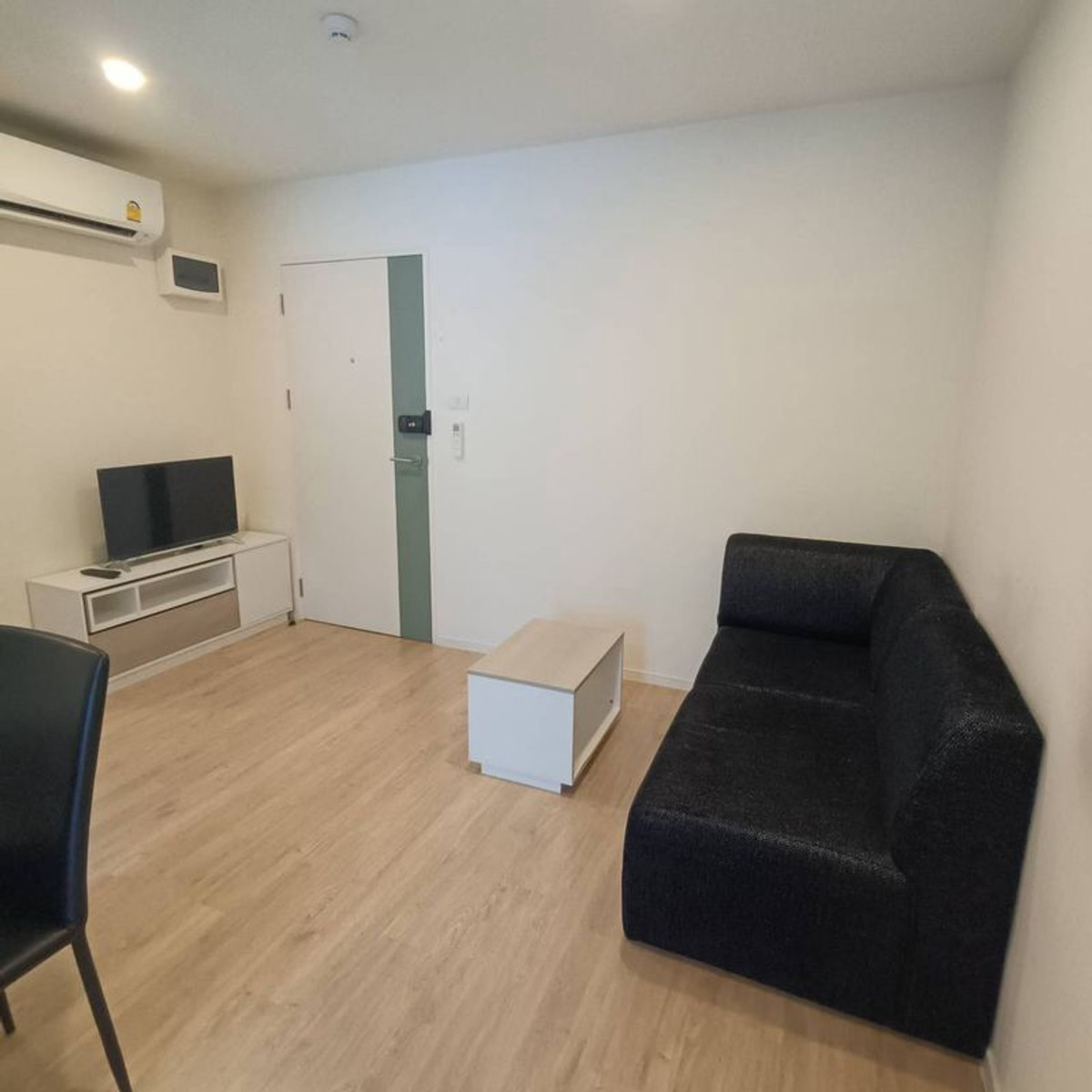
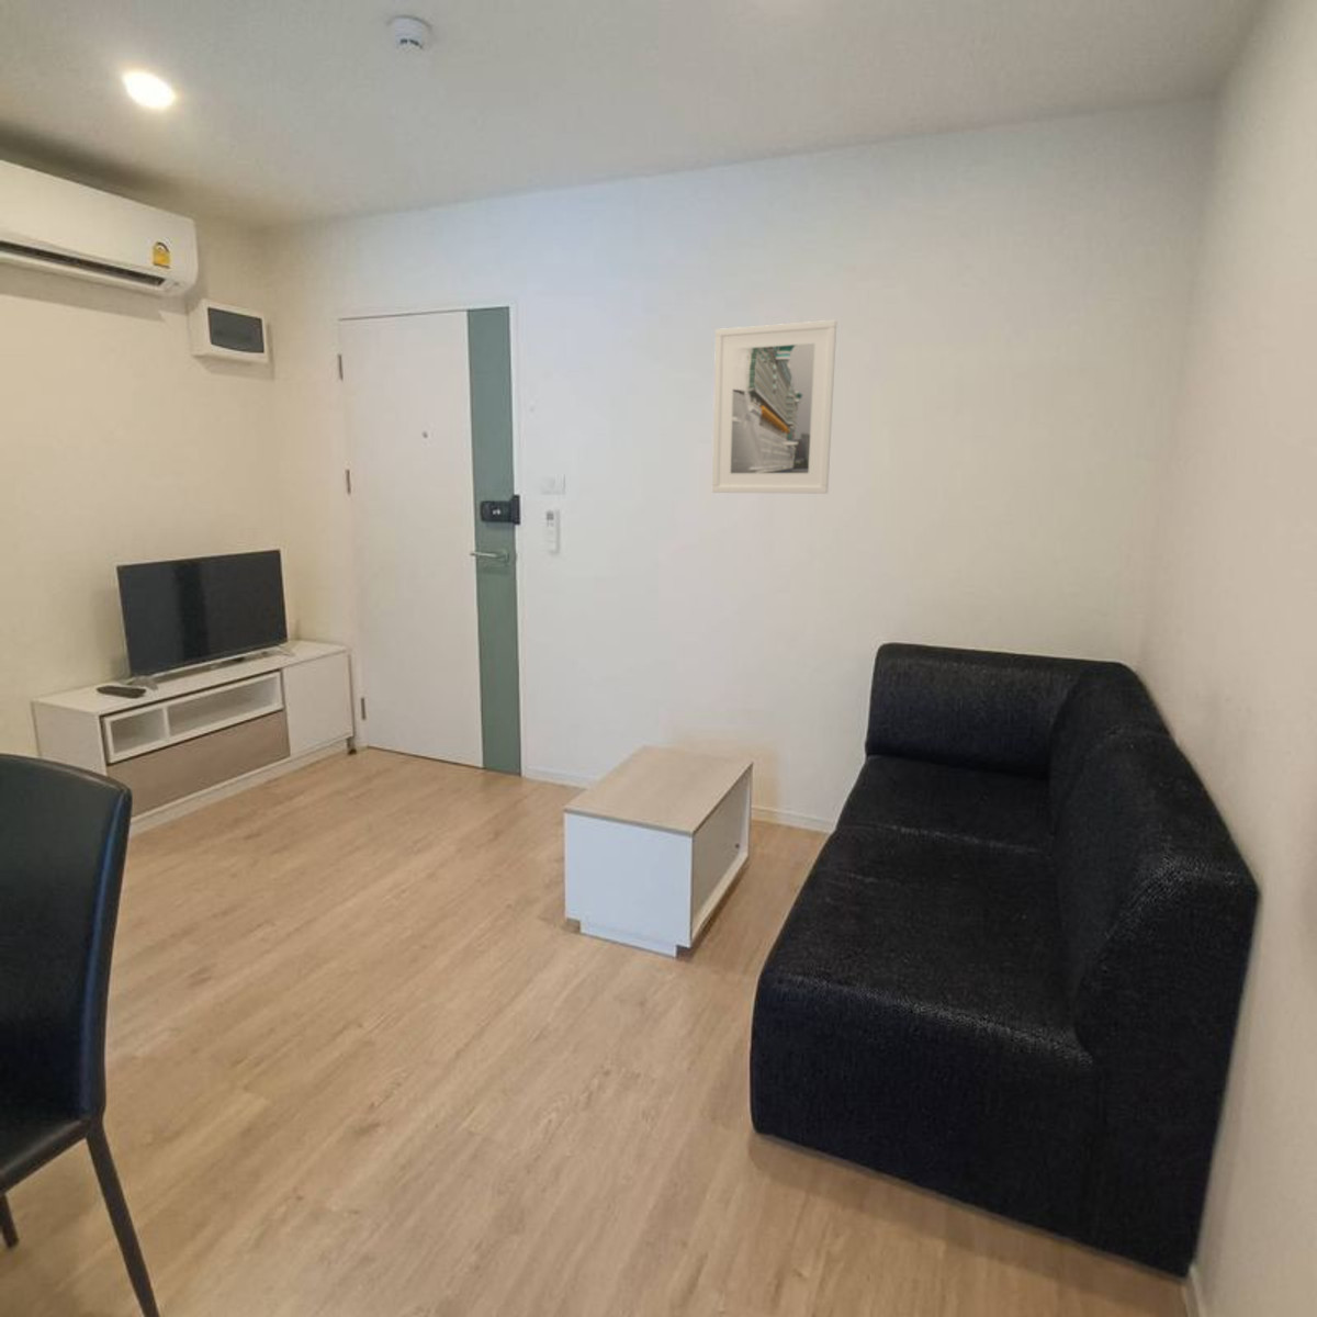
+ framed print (771, 410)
